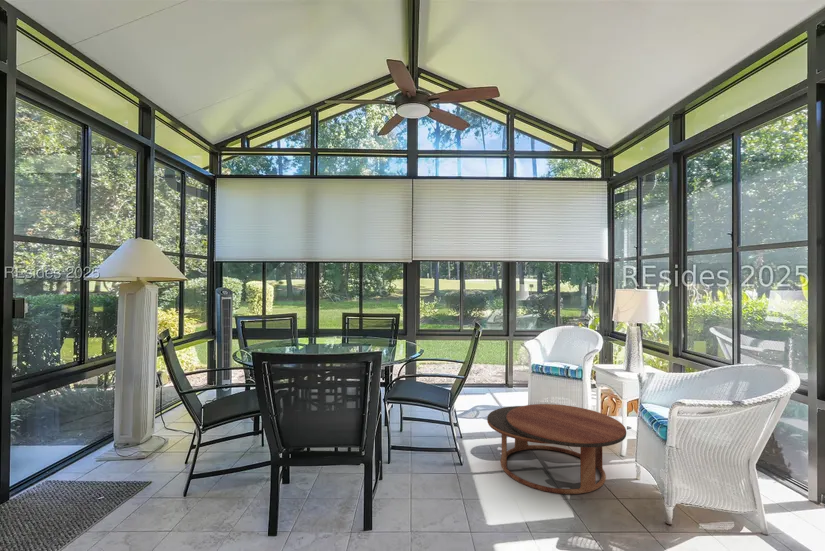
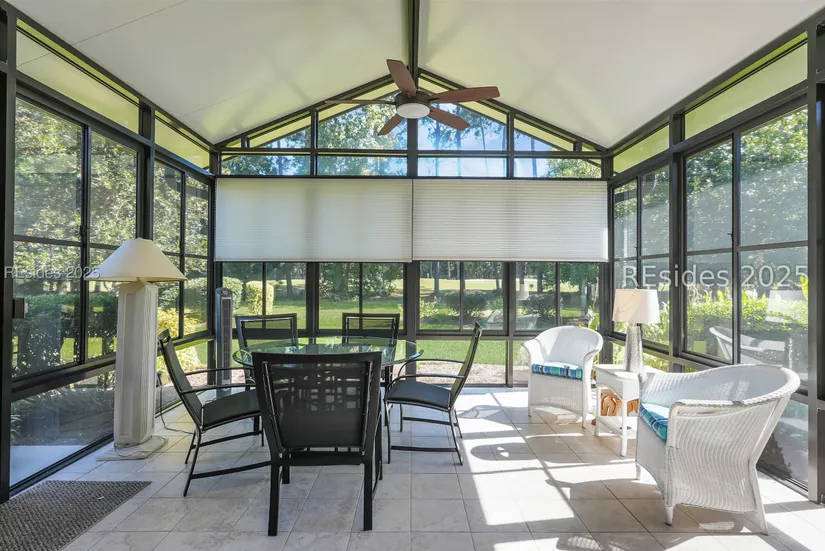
- coffee table (552, 443)
